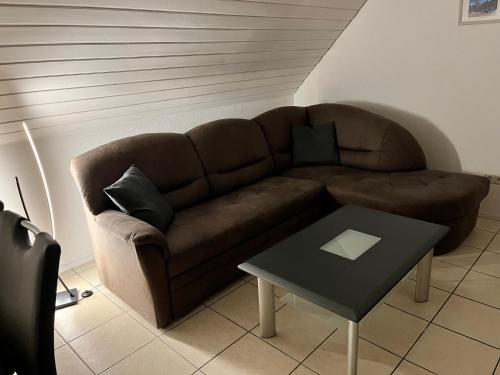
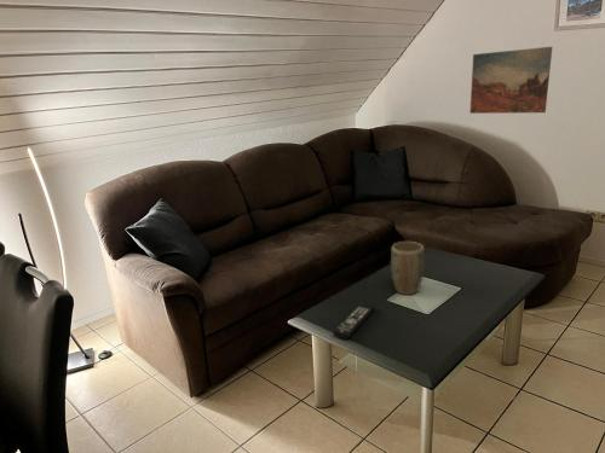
+ plant pot (407, 268)
+ remote control (355, 319)
+ wall art (507, 82)
